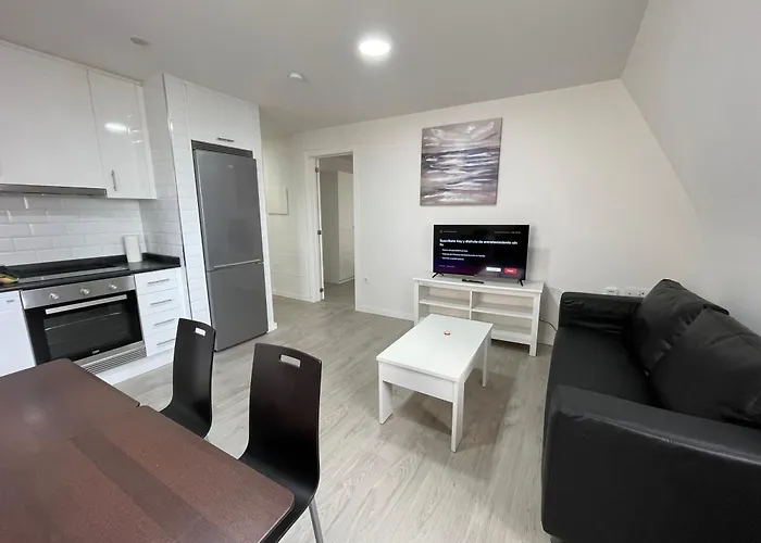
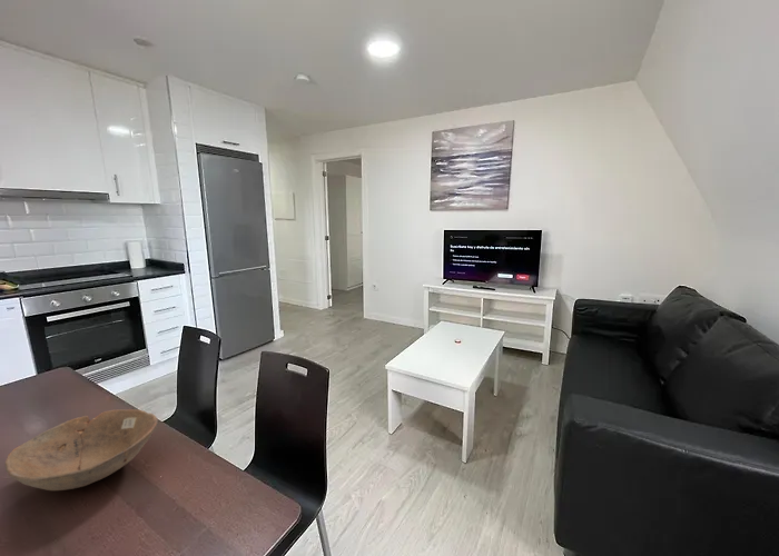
+ bowl (91, 455)
